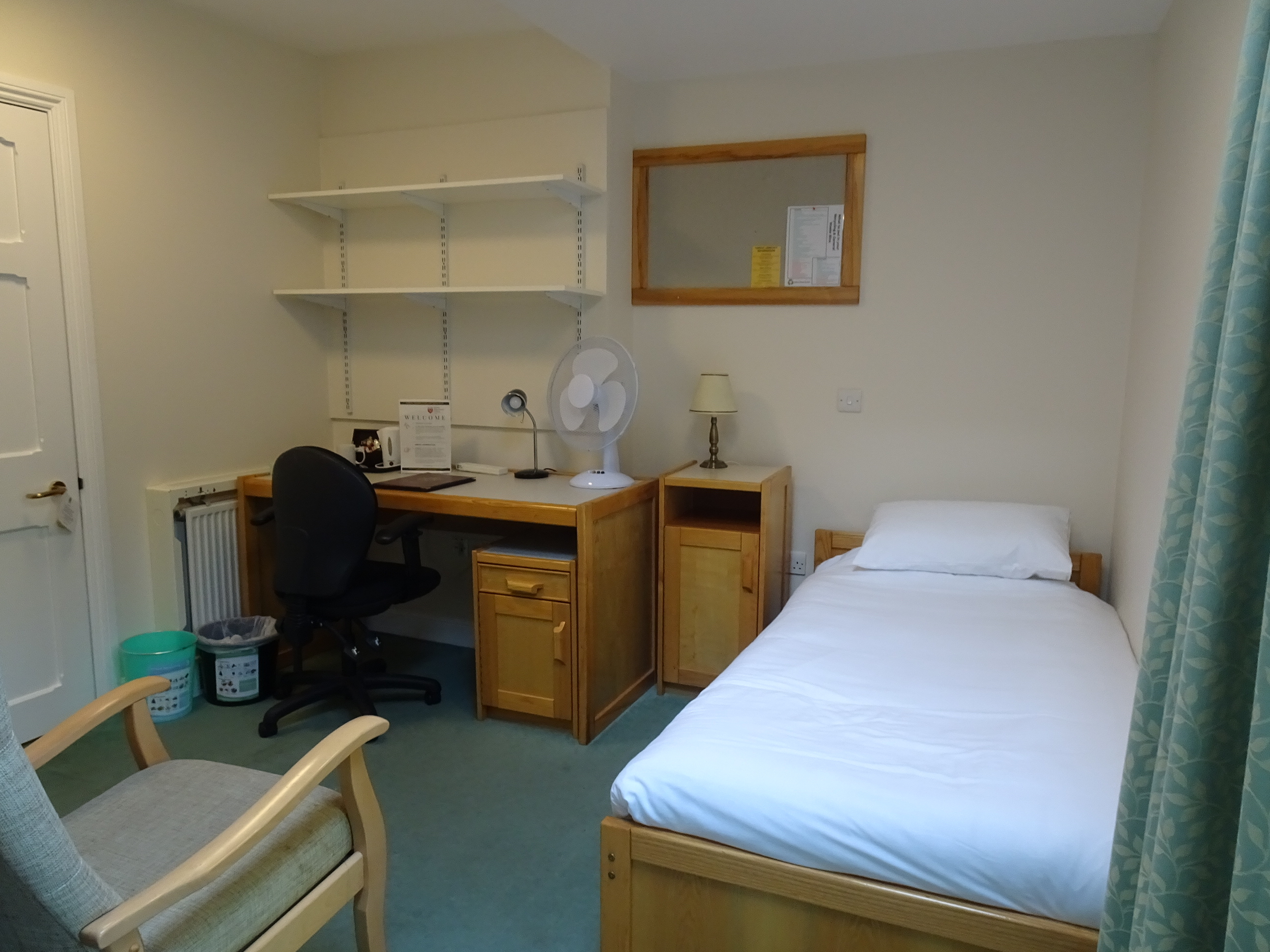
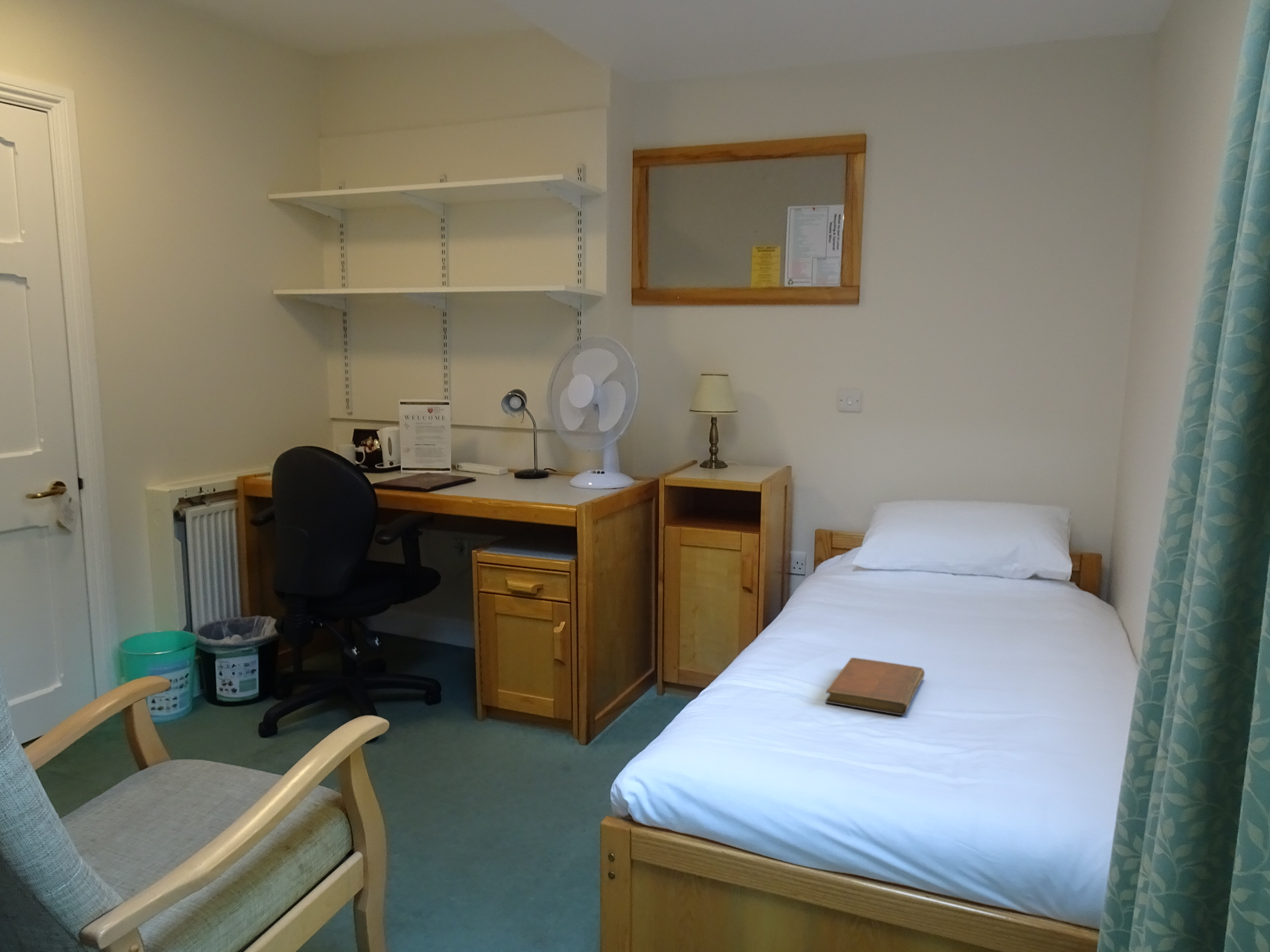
+ notebook (877, 684)
